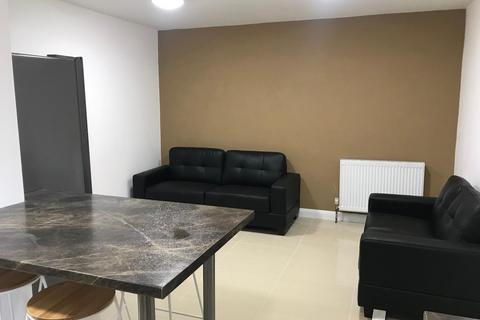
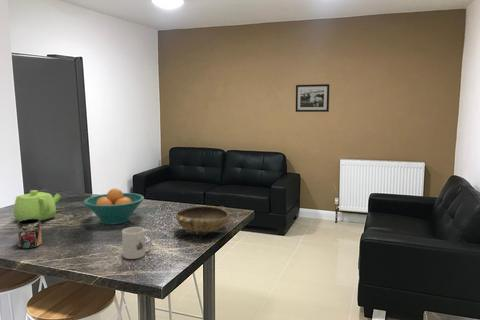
+ picture frame (312, 98)
+ mug (138, 241)
+ fruit bowl (114, 205)
+ mug (27, 232)
+ teapot (42, 204)
+ bowl (202, 222)
